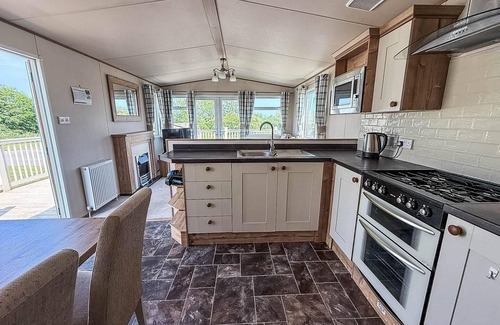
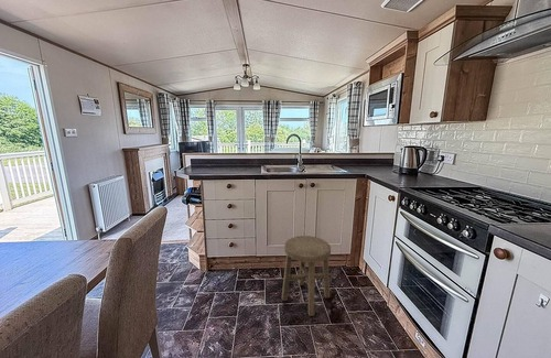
+ stool (306, 272)
